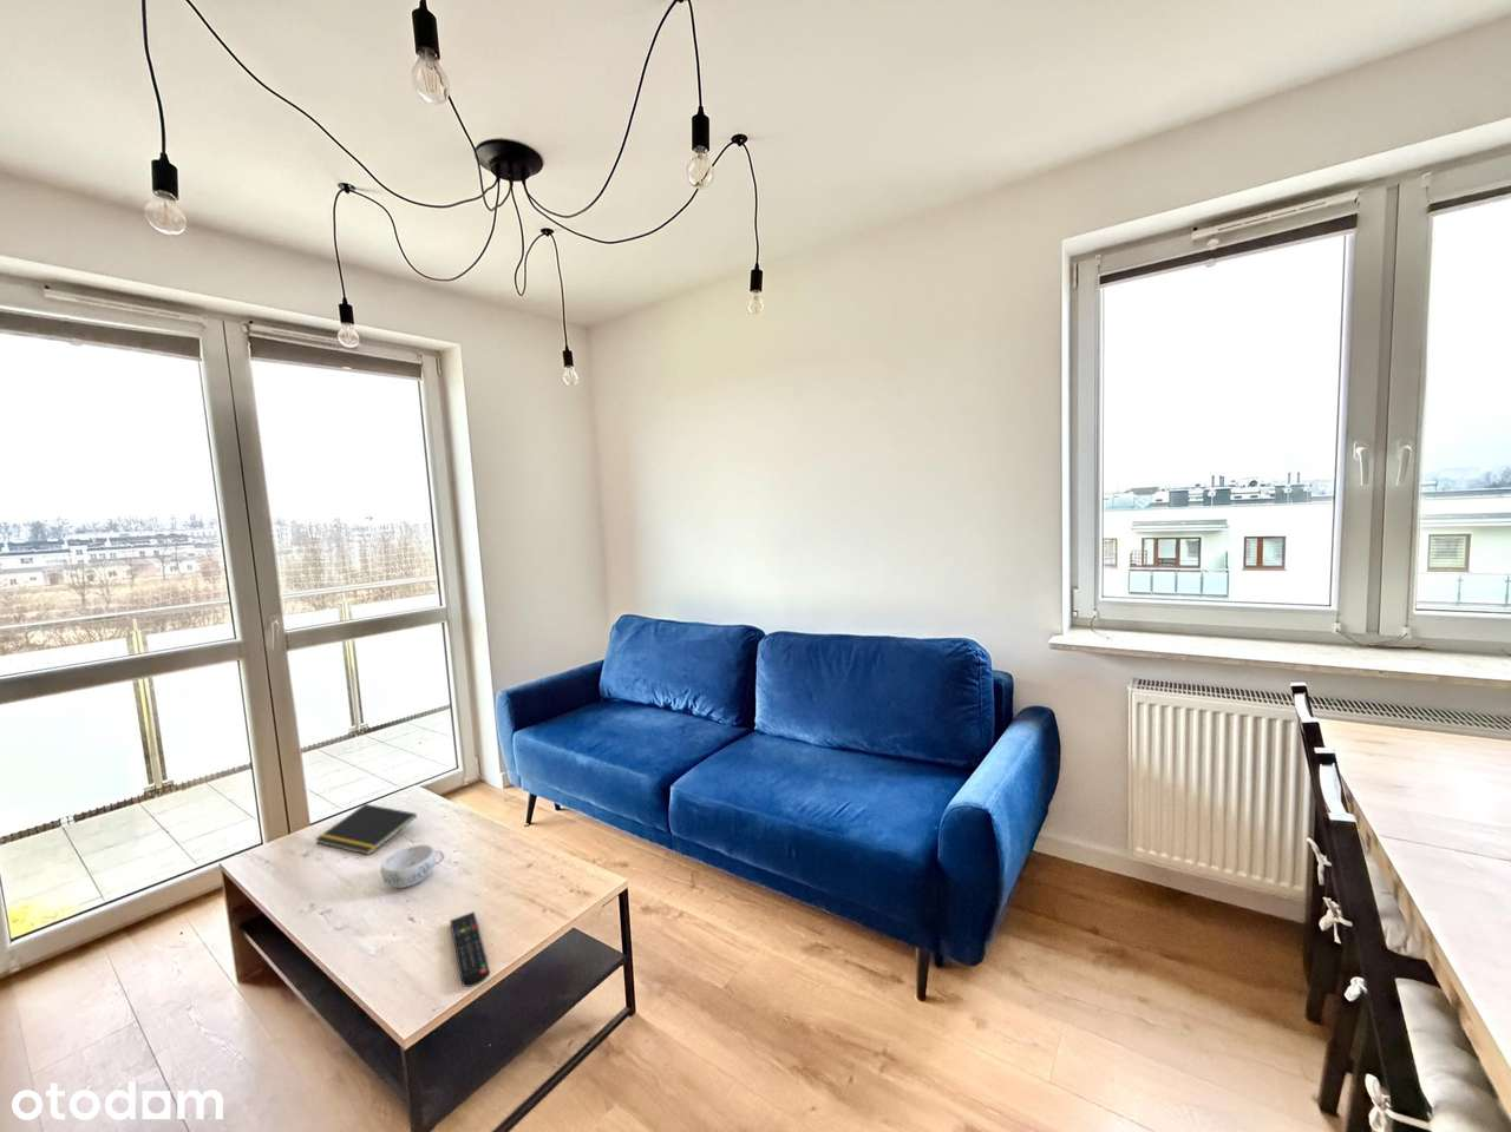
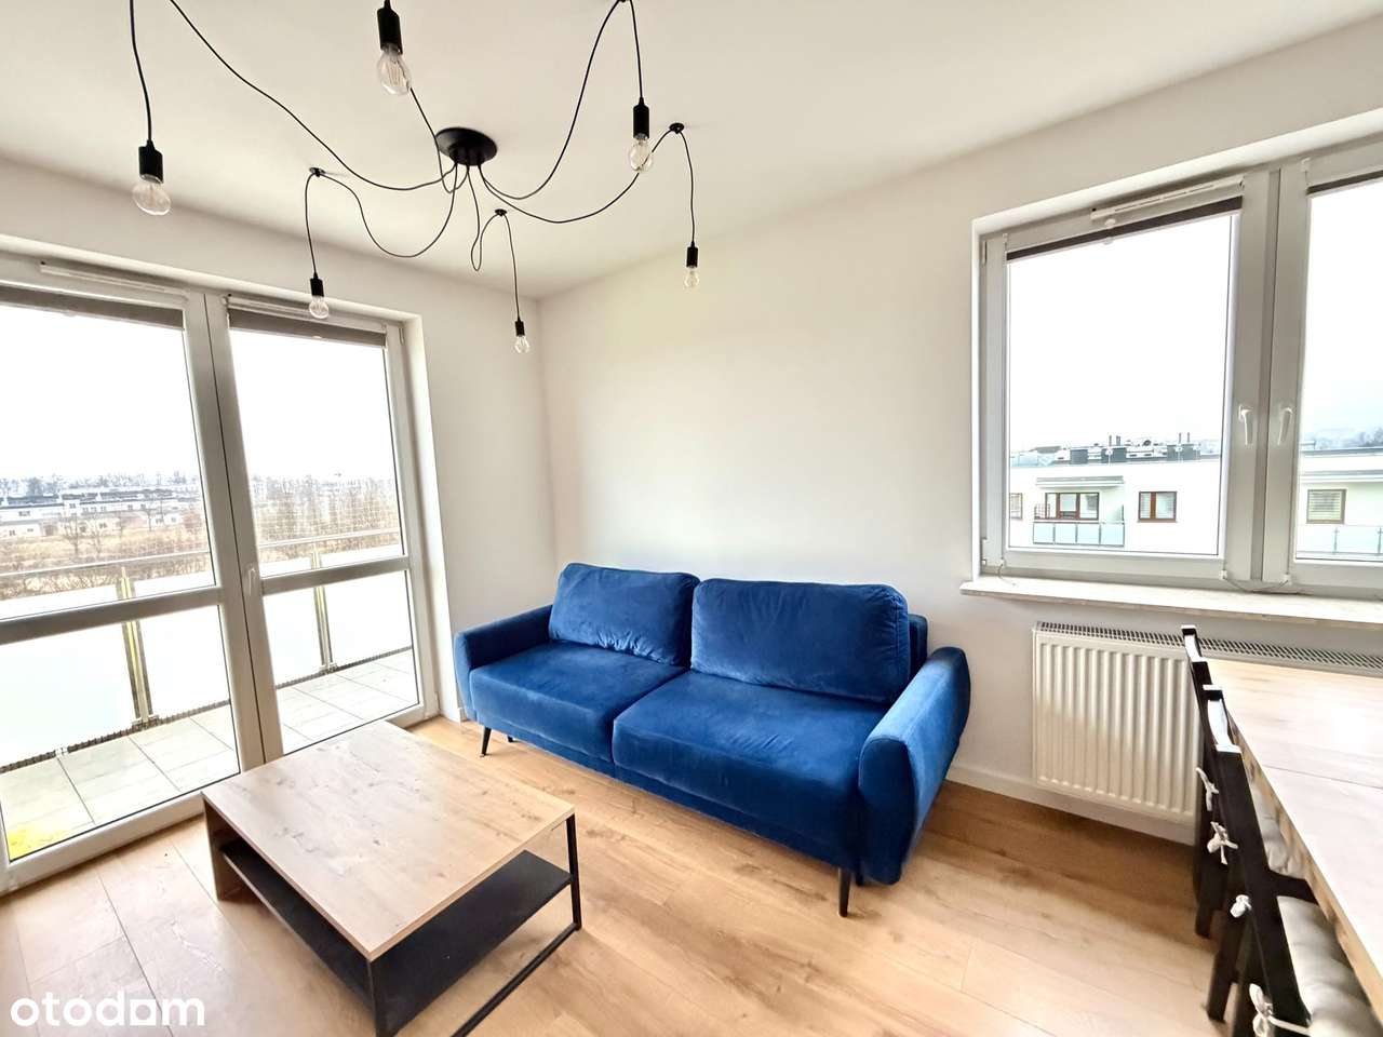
- notepad (366, 828)
- decorative bowl (413, 866)
- remote control (469, 947)
